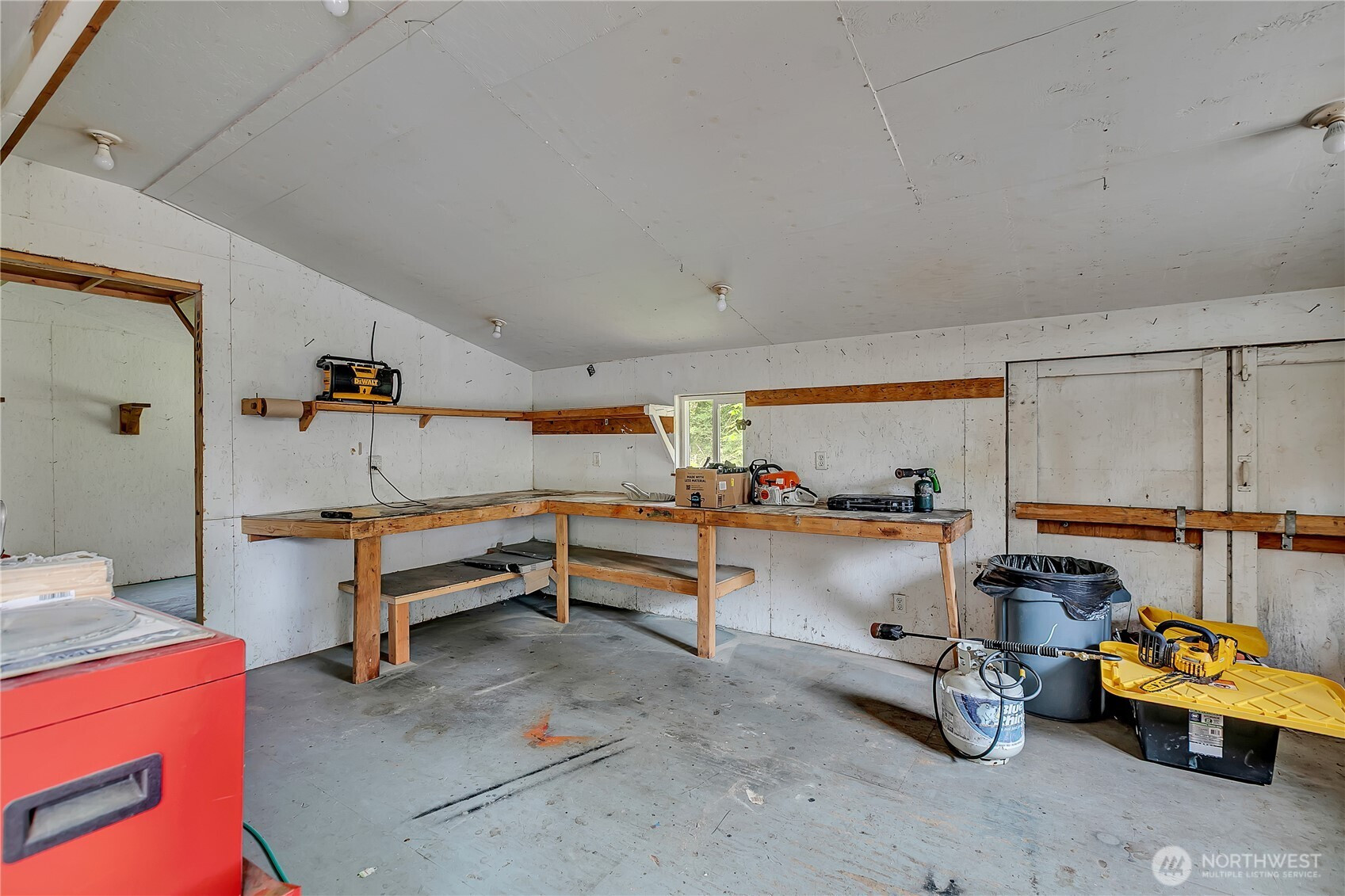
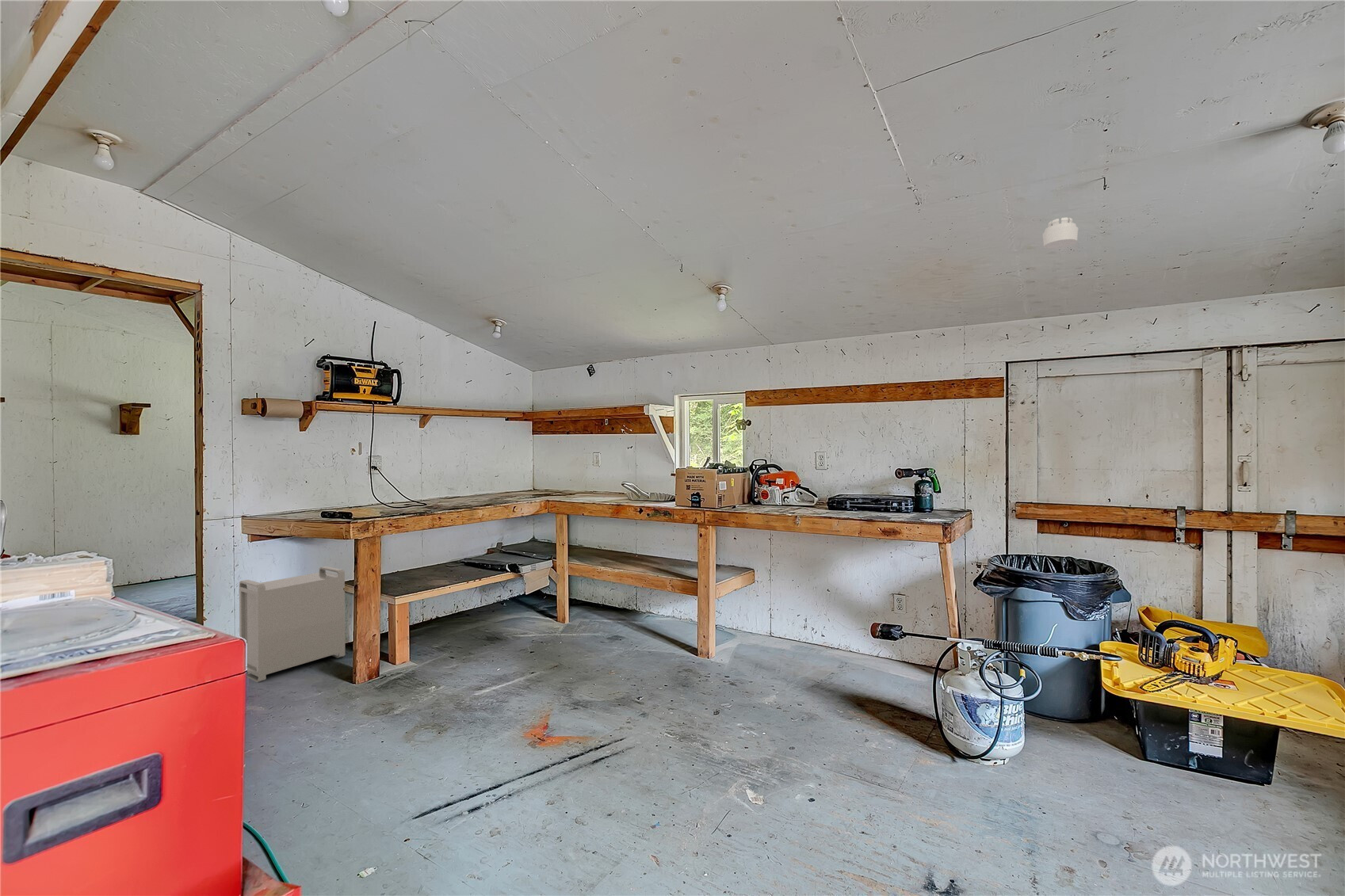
+ storage bin (295, 620)
+ smoke detector (1060, 232)
